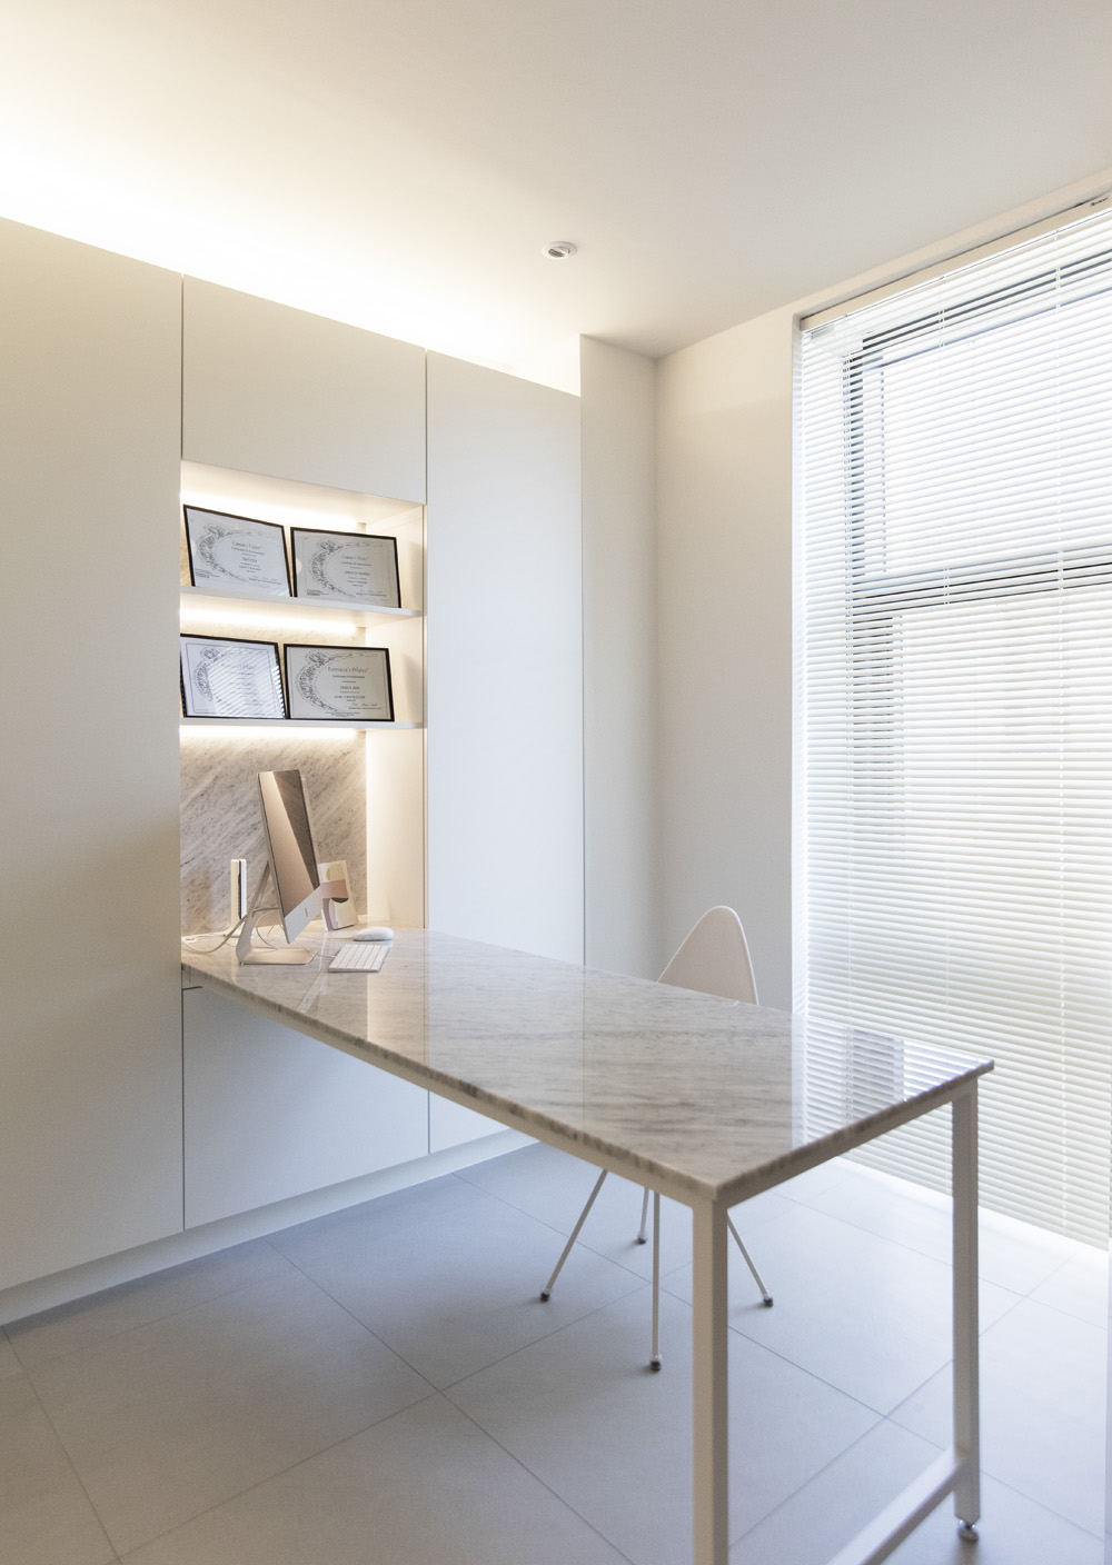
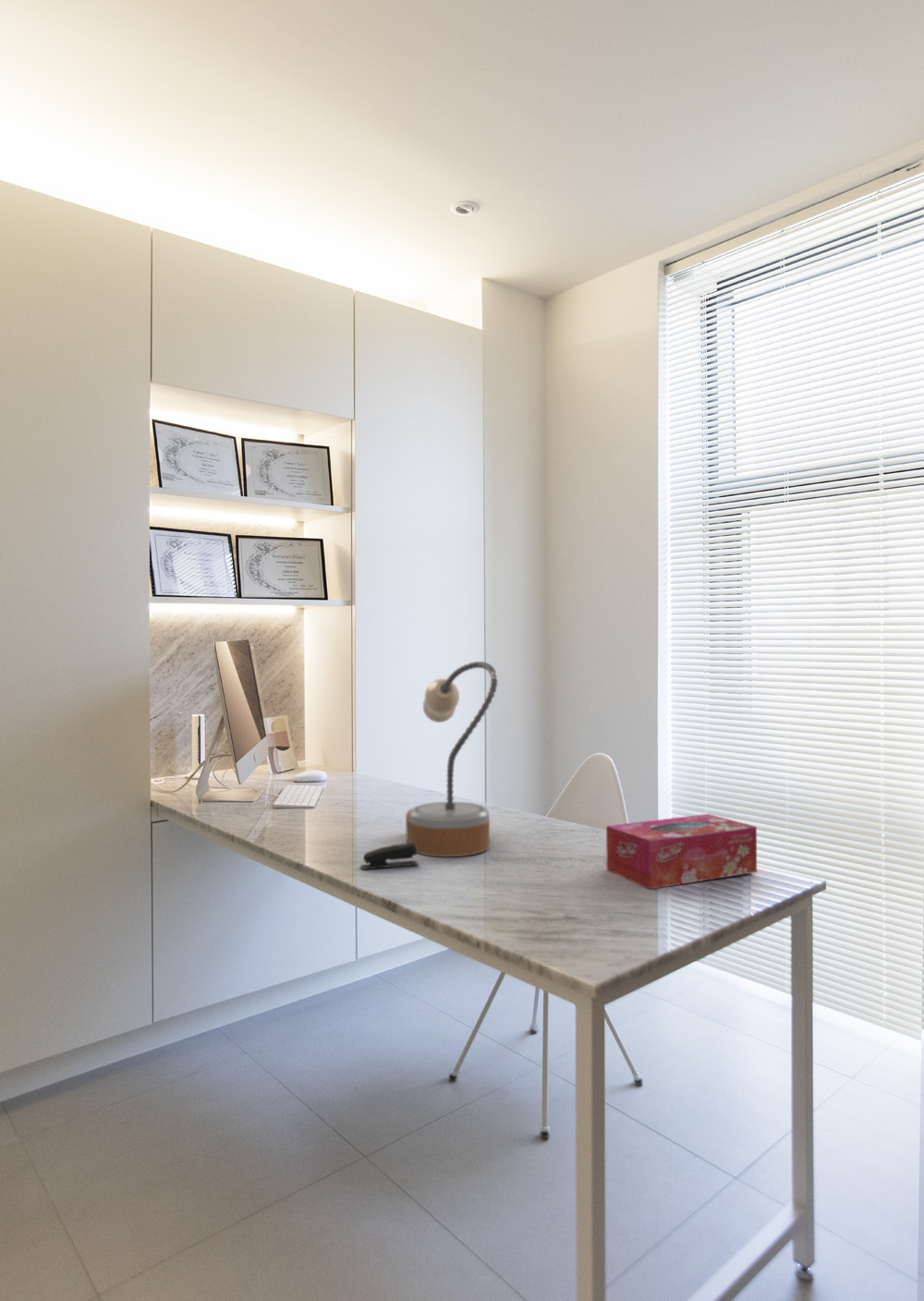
+ stapler (389, 855)
+ tissue box (681, 848)
+ table lamp (455, 749)
